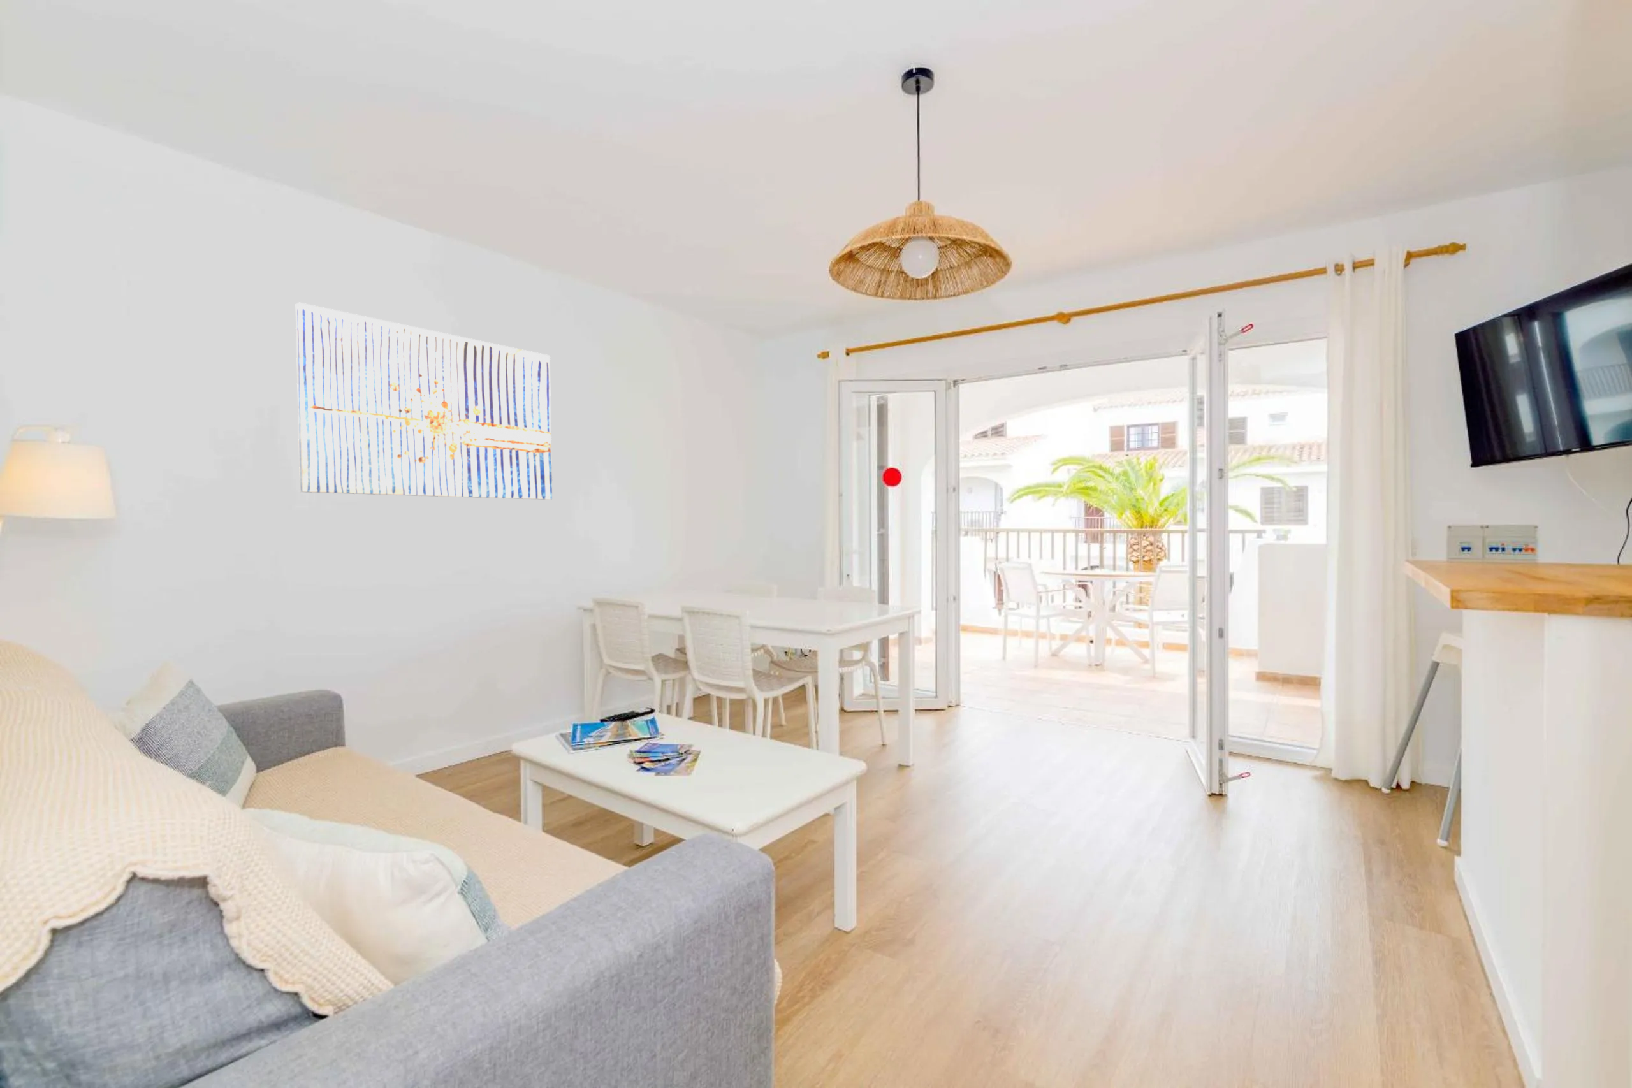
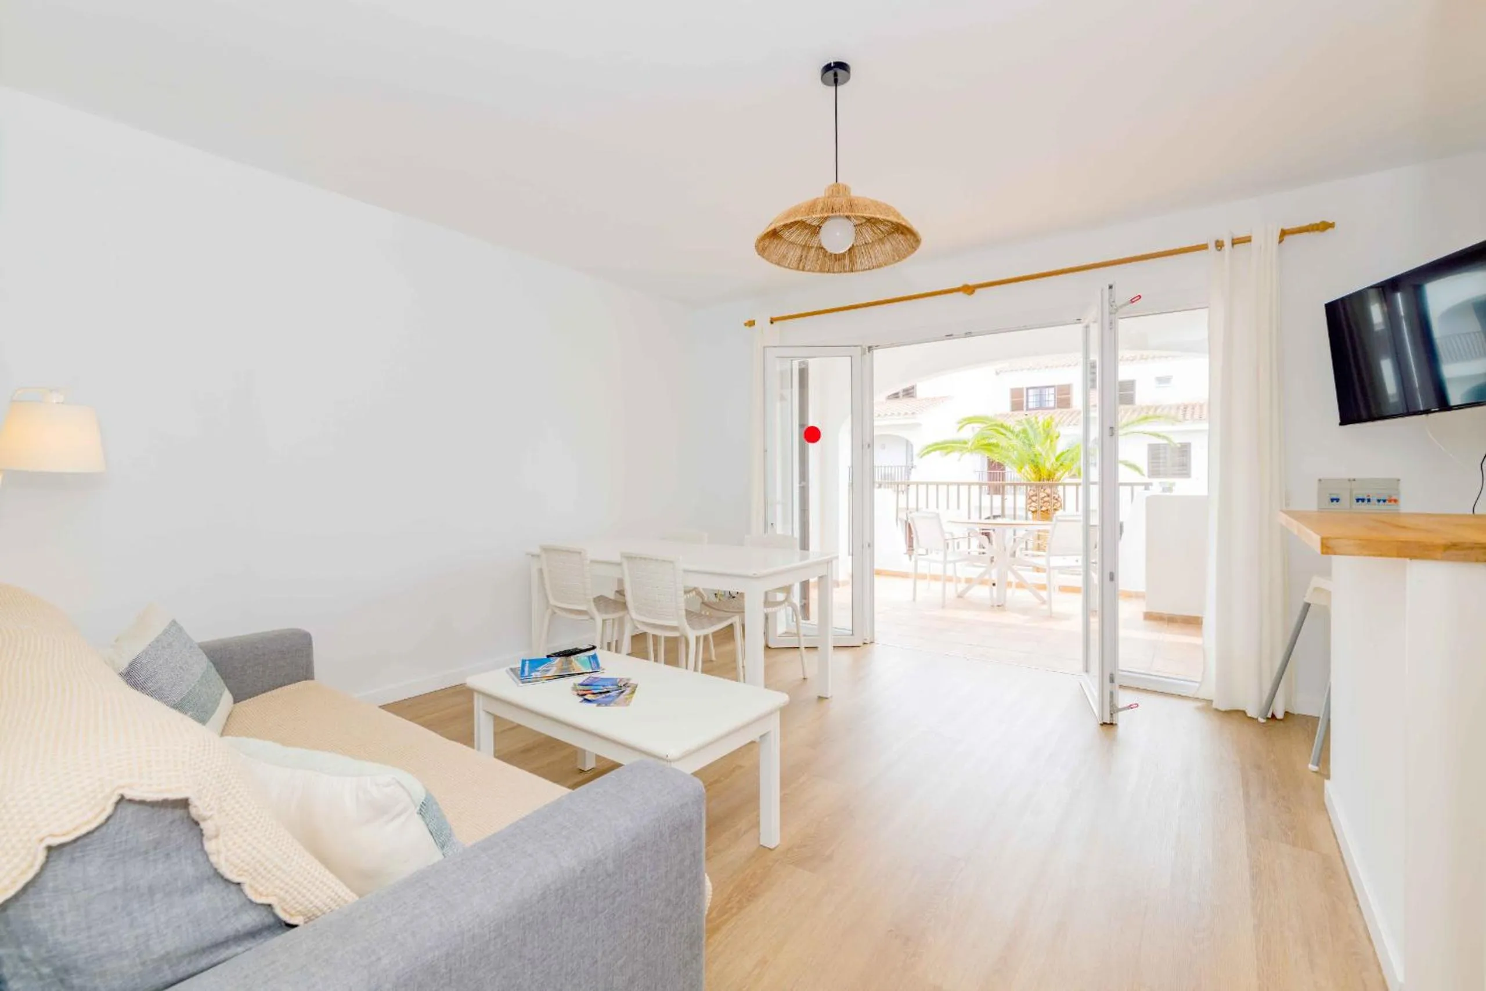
- wall art (441, 414)
